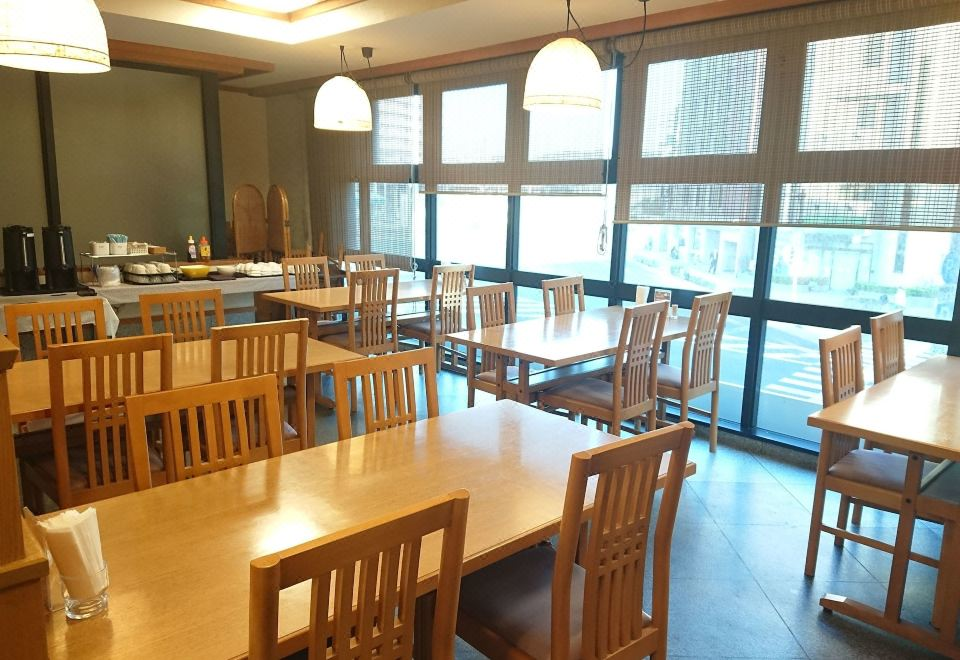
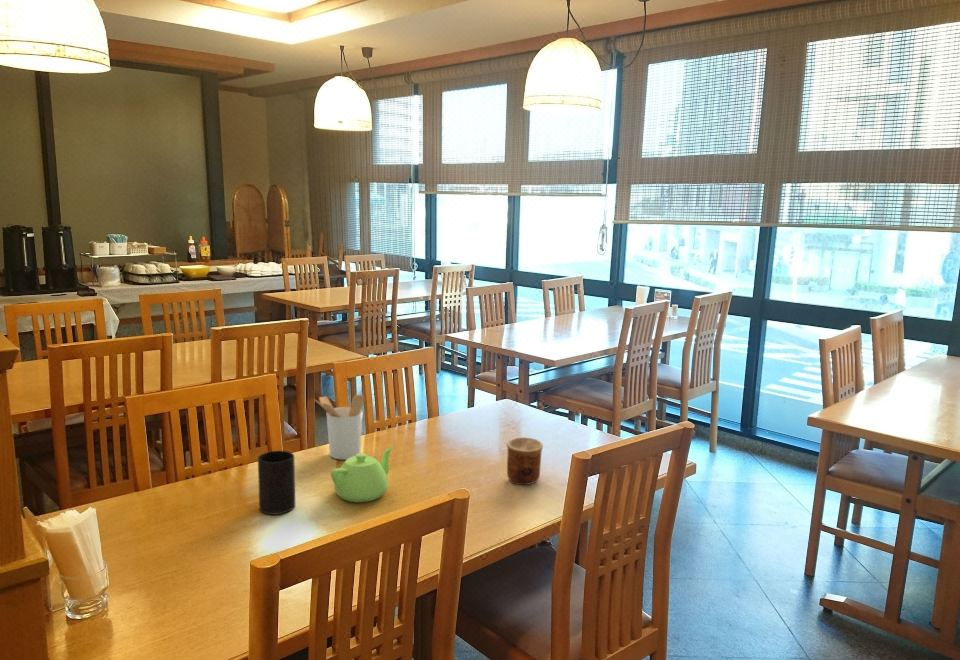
+ cup (524, 461)
+ utensil holder (338, 425)
+ teapot (363, 473)
+ cup (276, 482)
